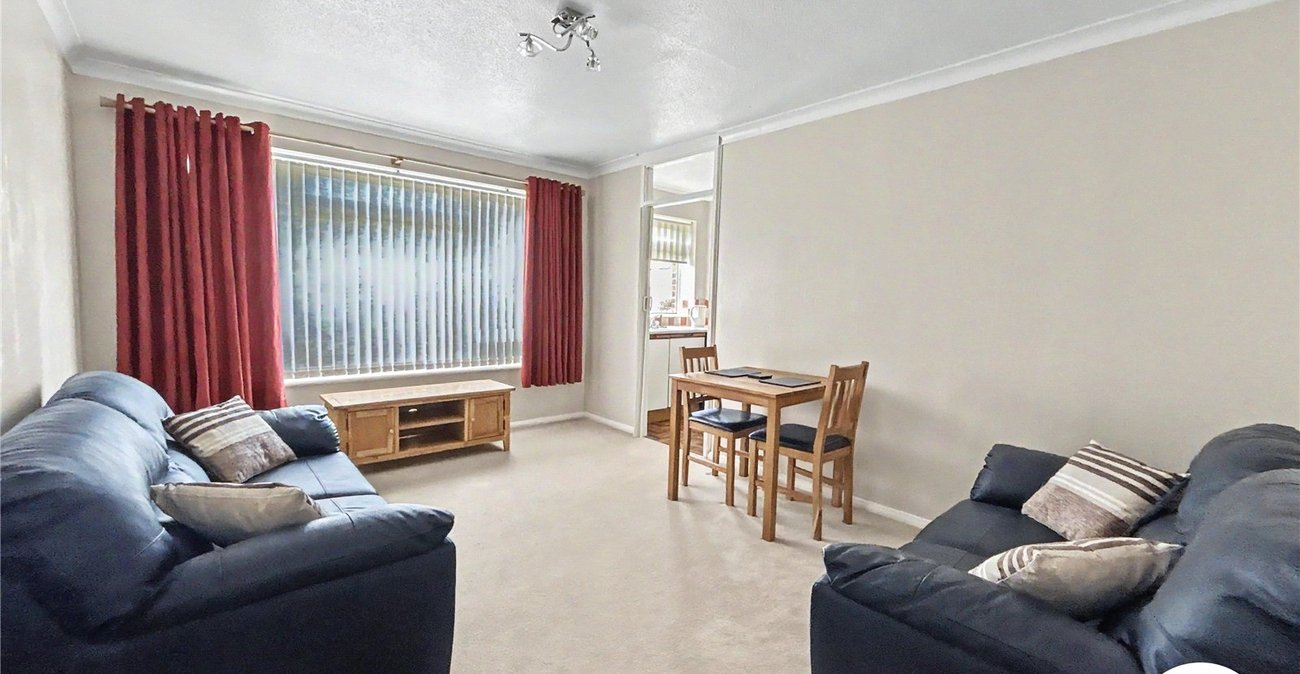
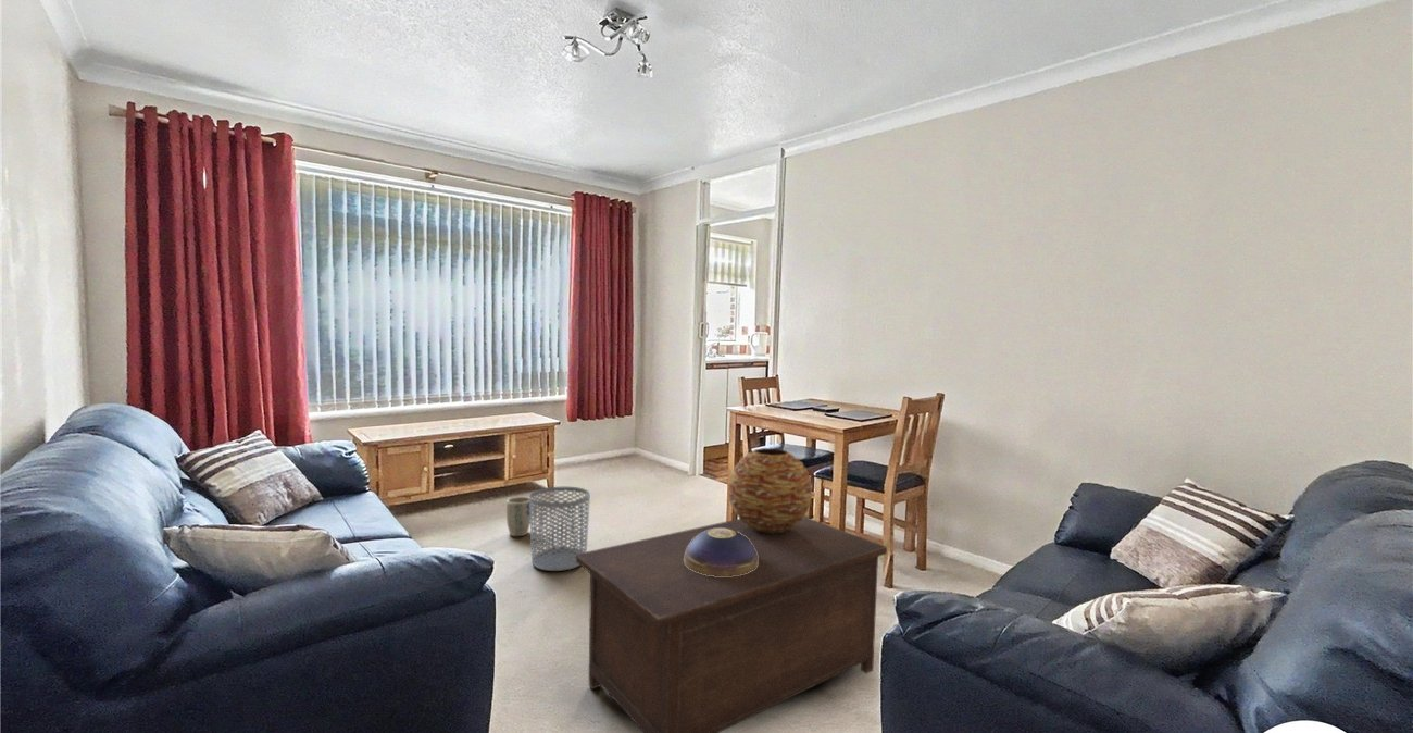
+ decorative bowl (721, 545)
+ vase (770, 488)
+ cabinet (735, 613)
+ waste bin (559, 526)
+ plant pot (518, 517)
